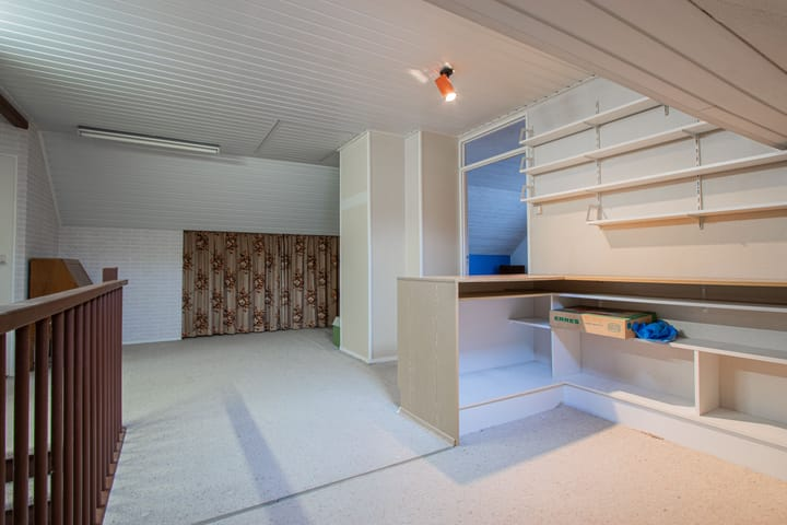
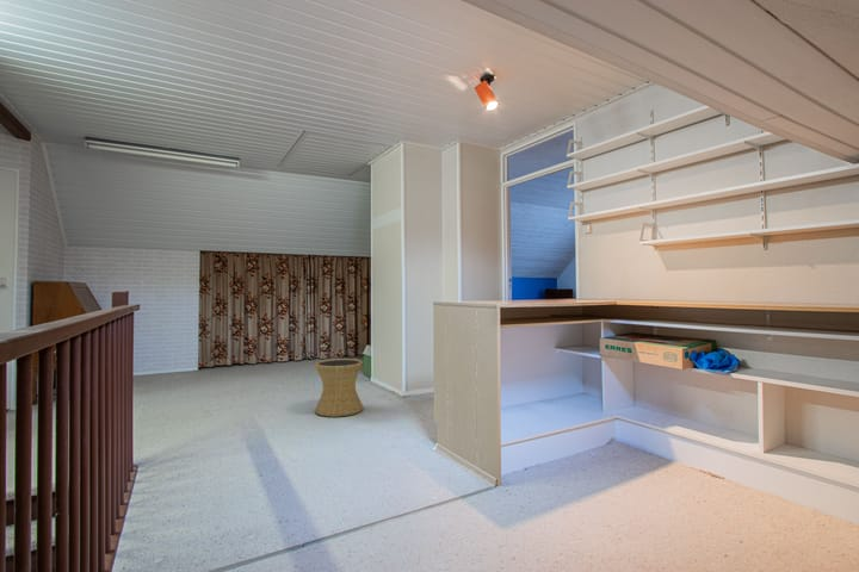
+ side table (339, 386)
